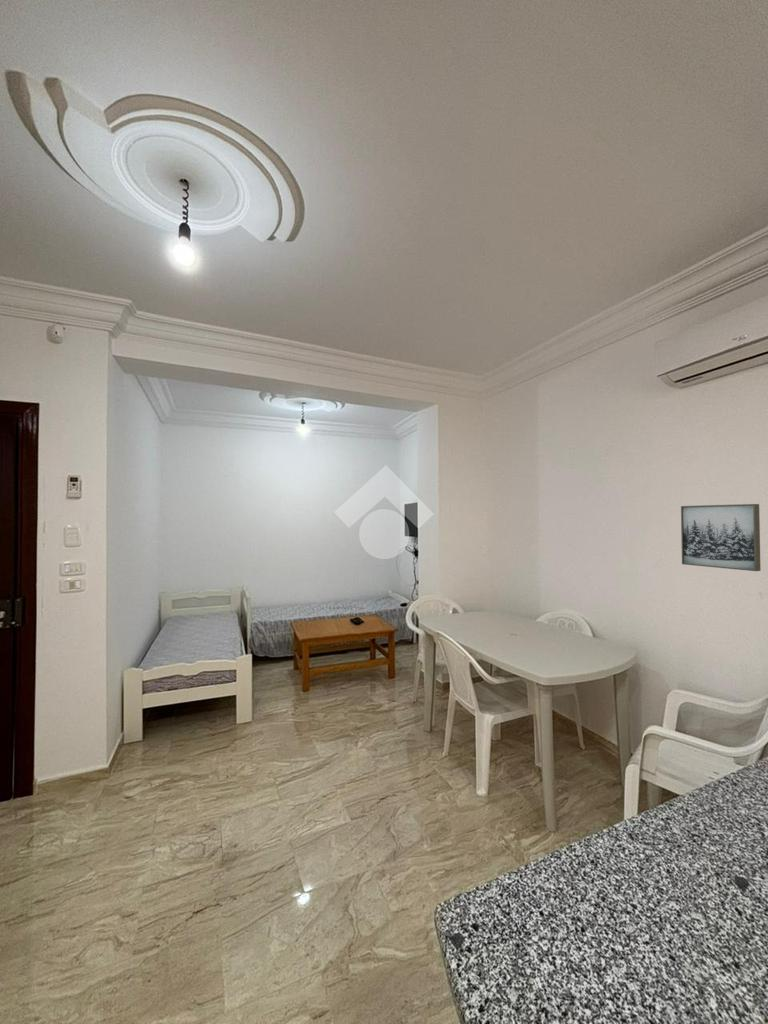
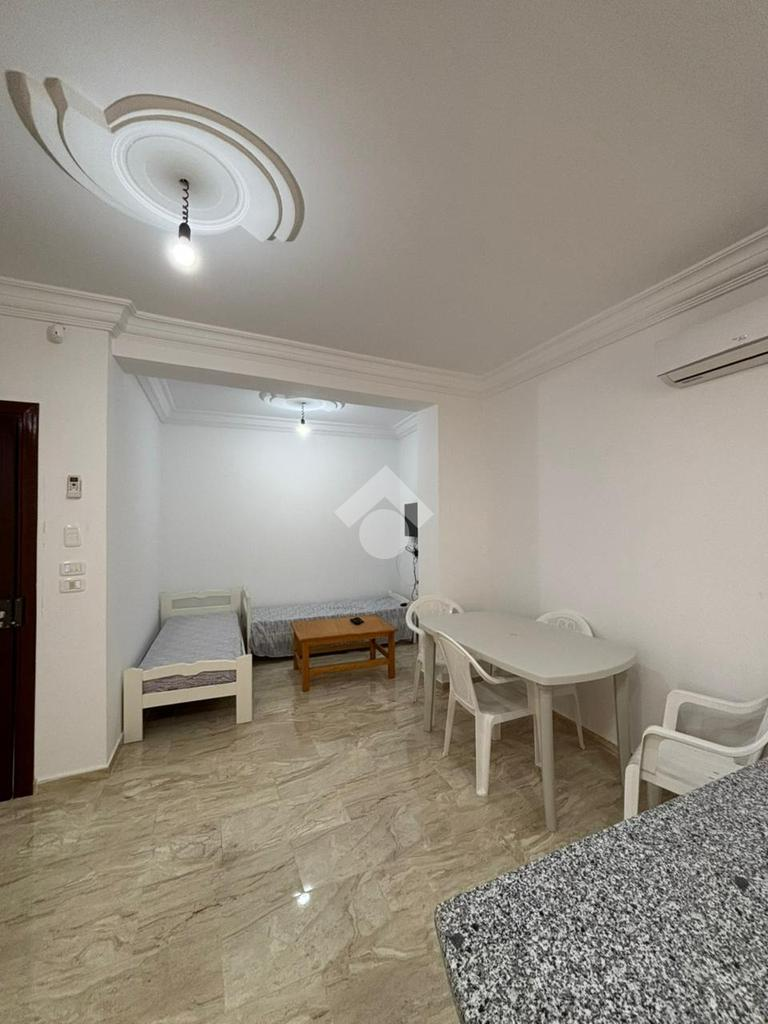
- wall art (717, 536)
